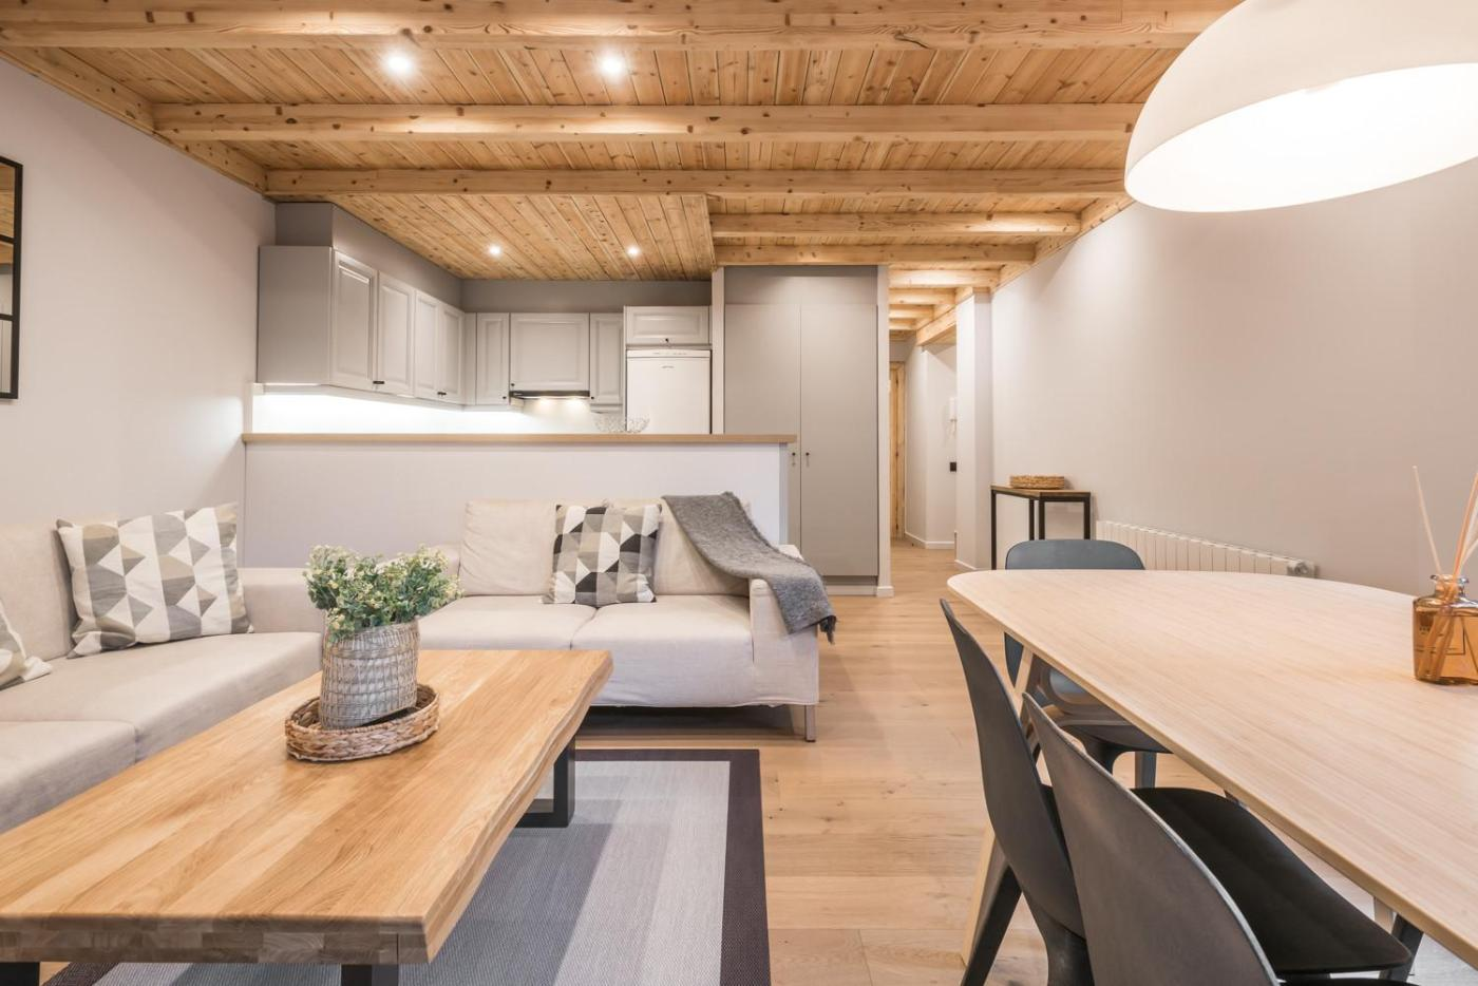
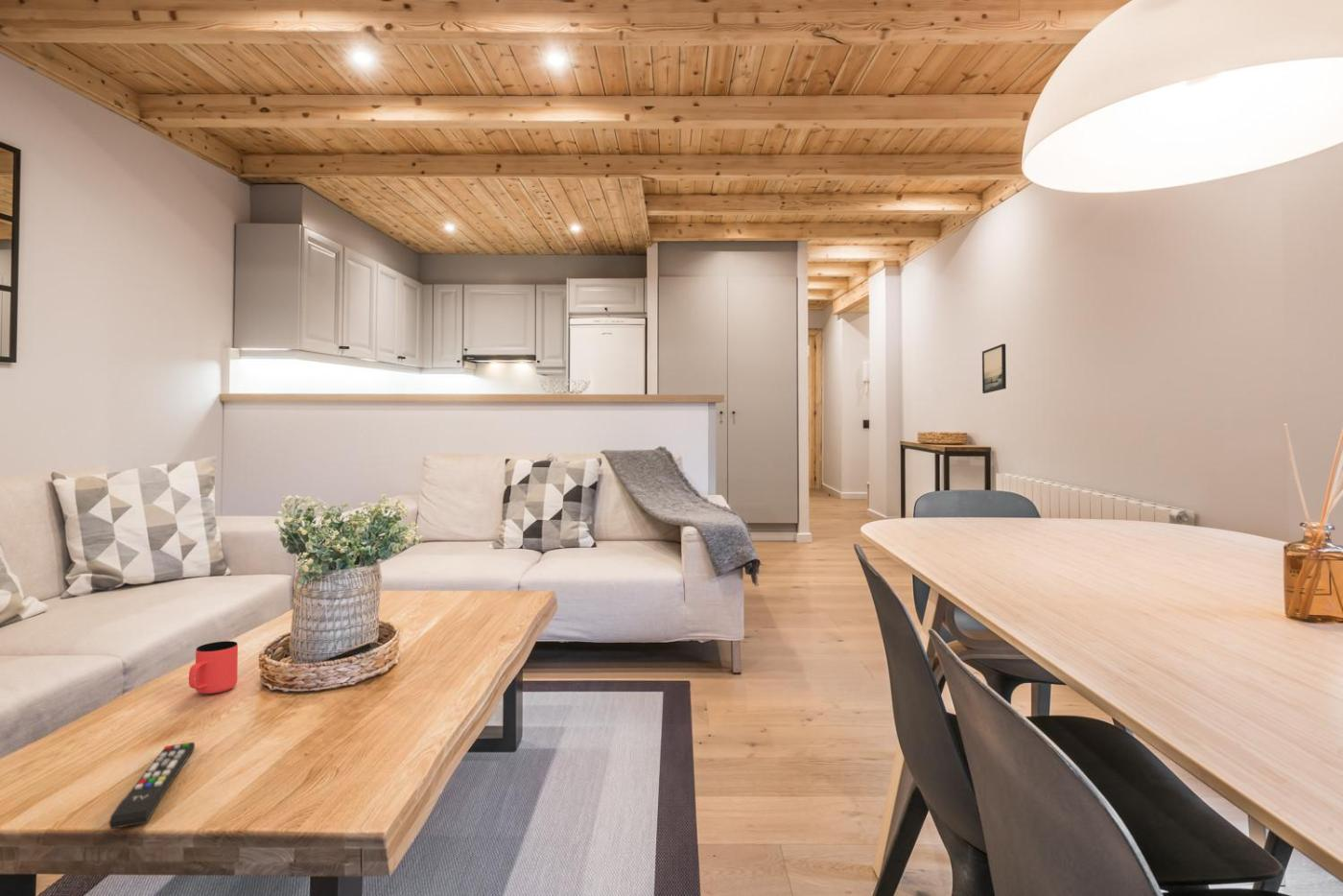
+ remote control (156, 779)
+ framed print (993, 369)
+ cup (210, 670)
